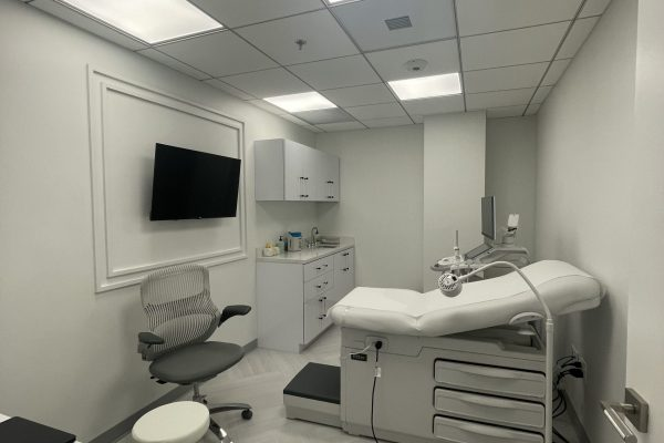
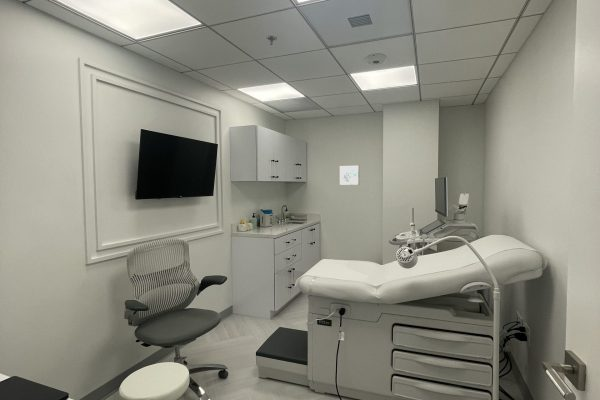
+ wall art (349, 175)
